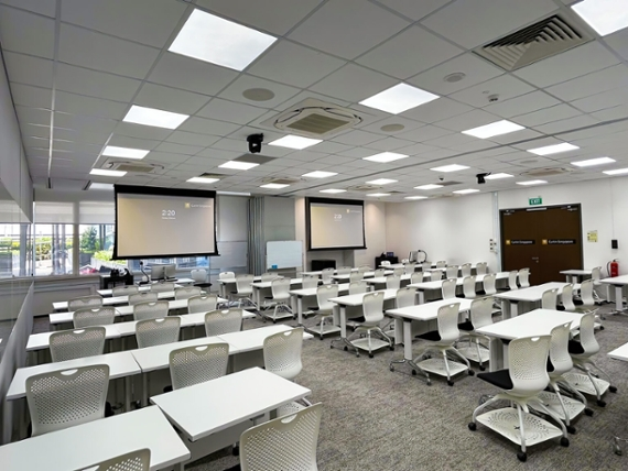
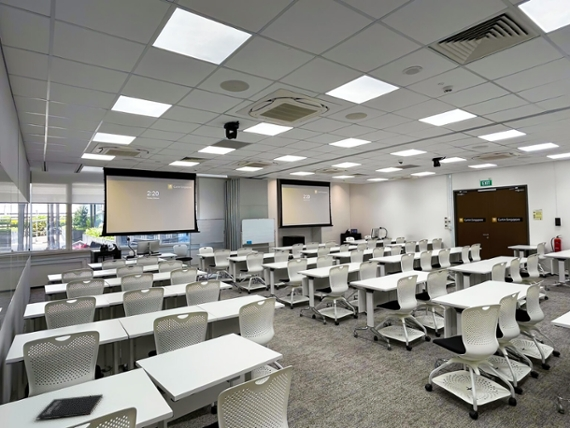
+ notebook (71, 406)
